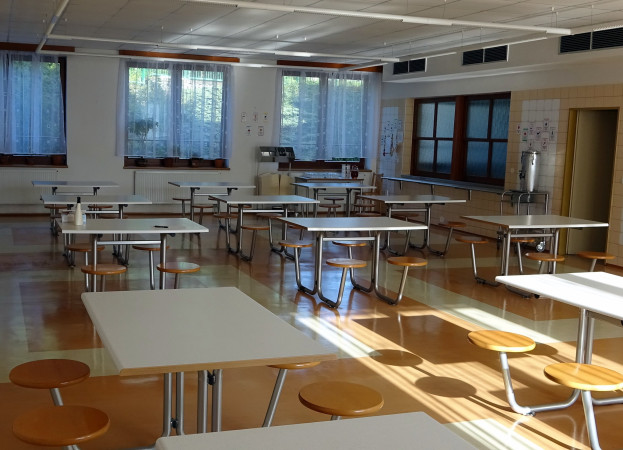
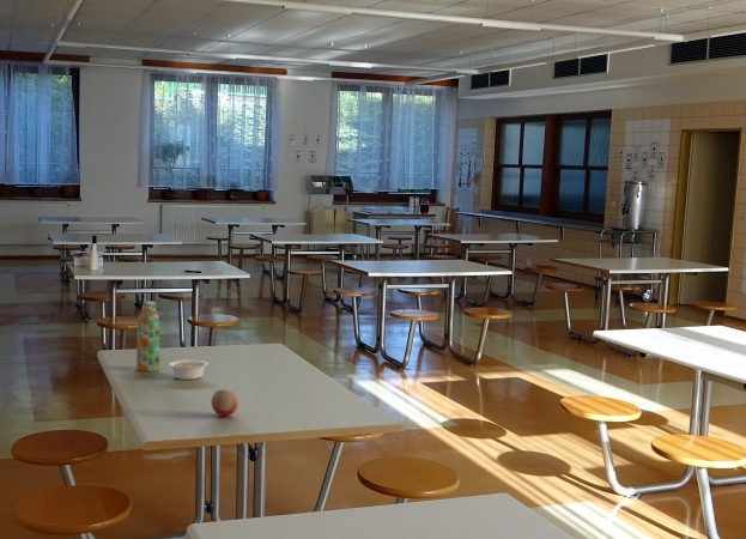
+ legume (189, 368)
+ fruit (224, 401)
+ water bottle (147, 335)
